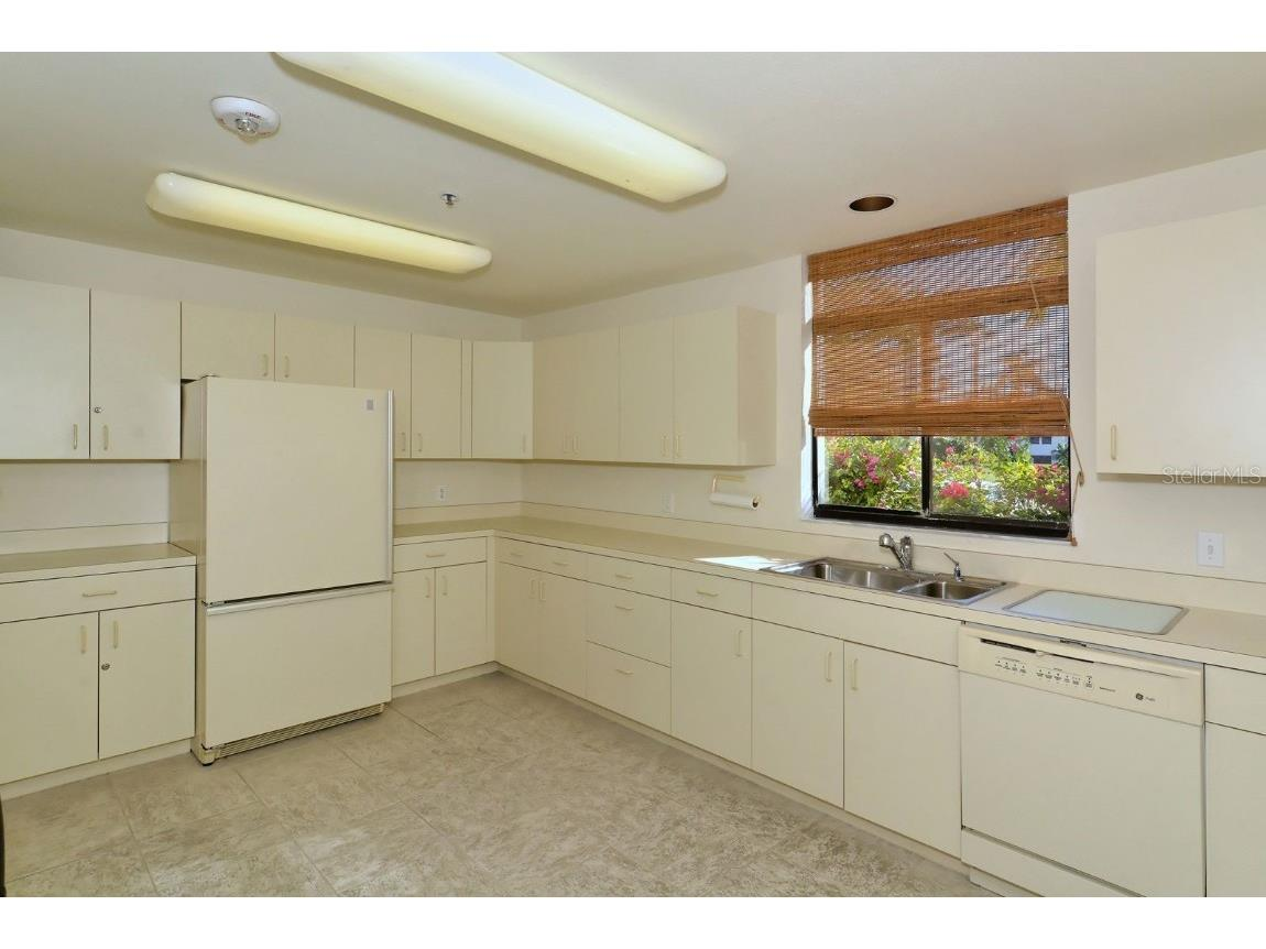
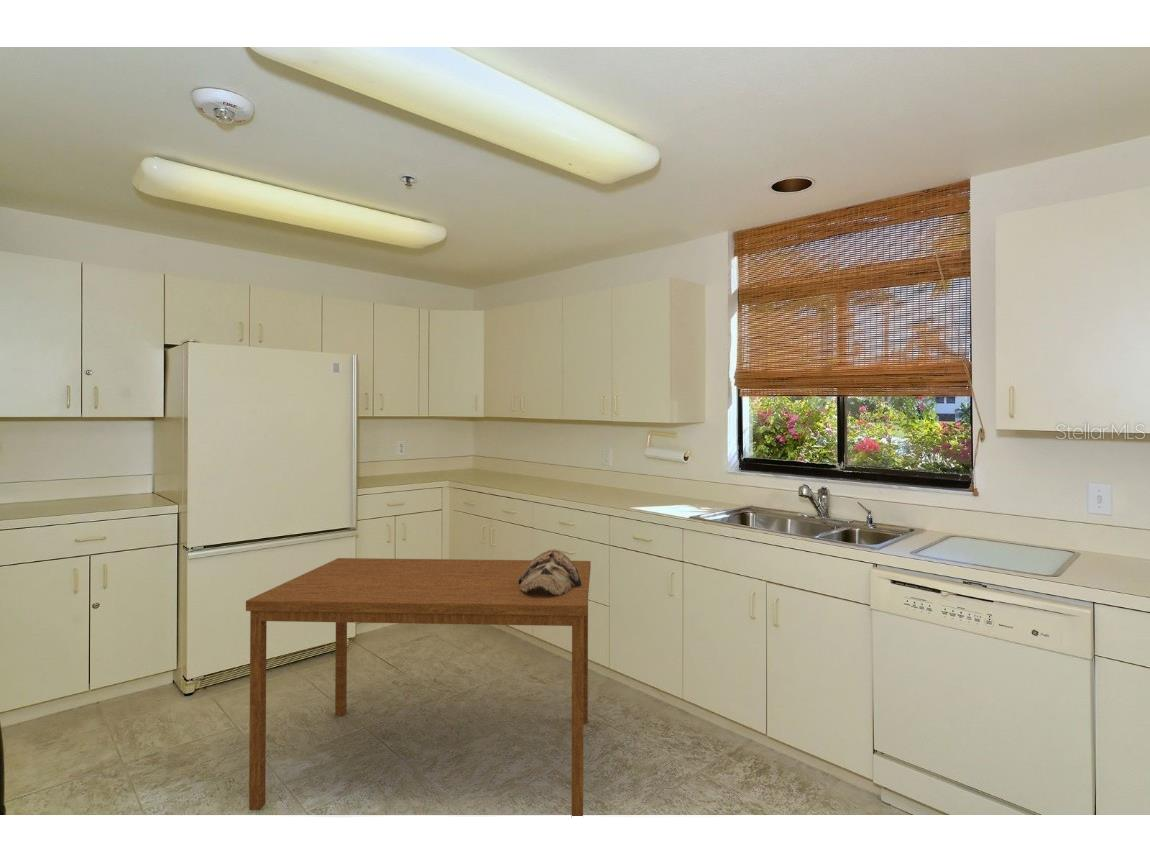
+ animal skull (545, 571)
+ dining table (441, 623)
